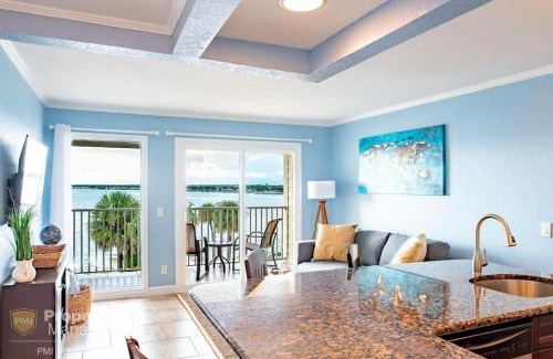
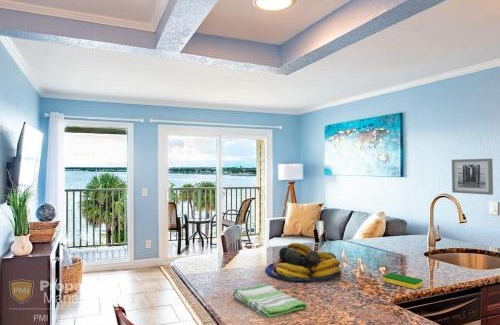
+ dish sponge (402, 280)
+ dish towel (268, 298)
+ fruit bowl (302, 257)
+ wall art (471, 176)
